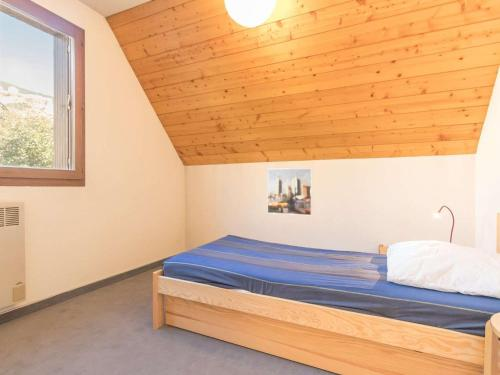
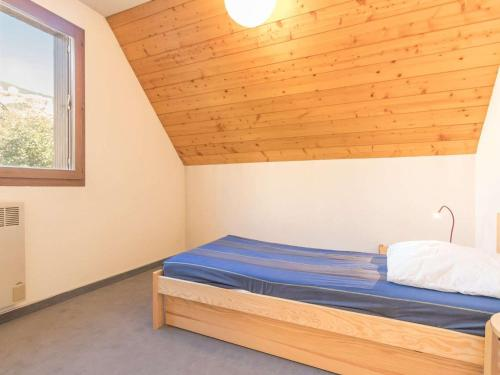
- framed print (289, 191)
